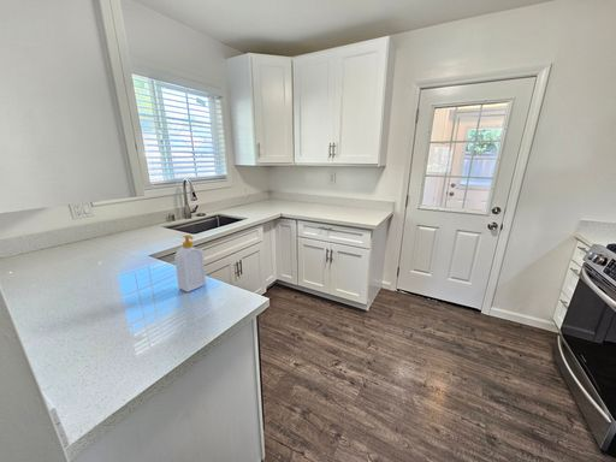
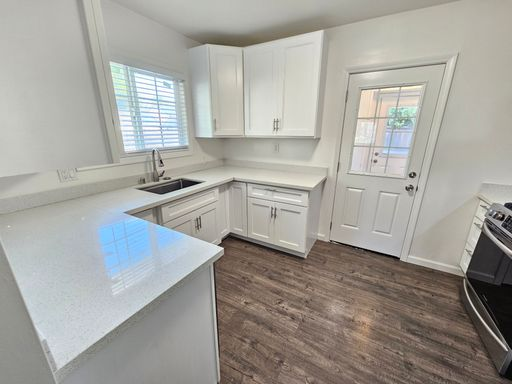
- soap bottle (190, 261)
